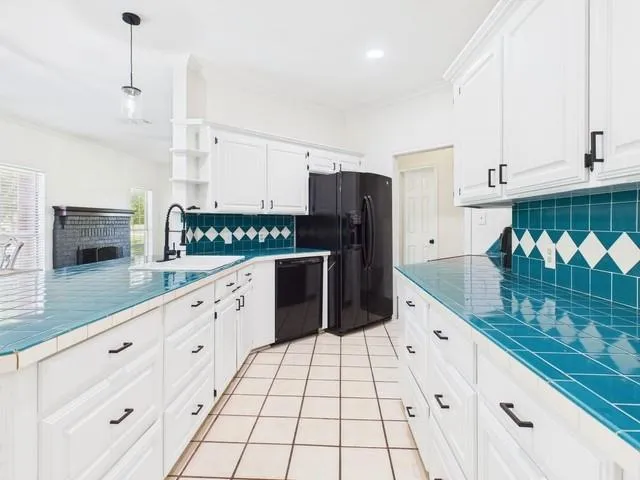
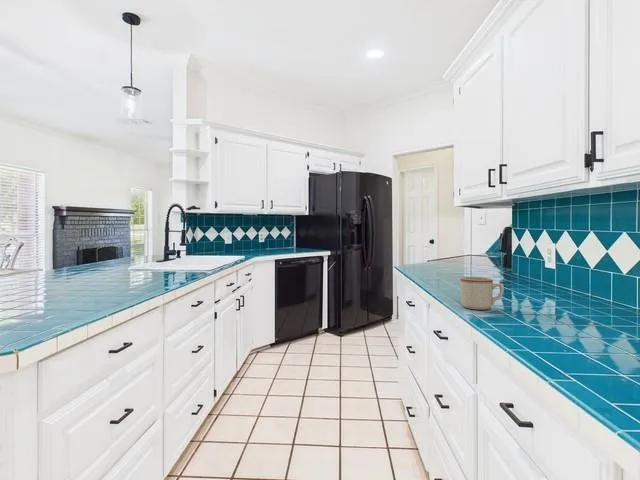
+ mug (481, 293)
